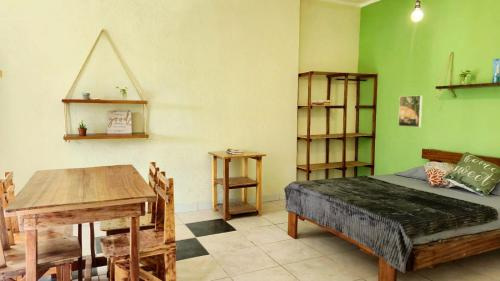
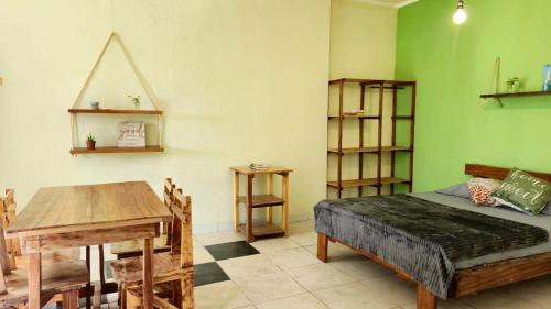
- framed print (409, 111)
